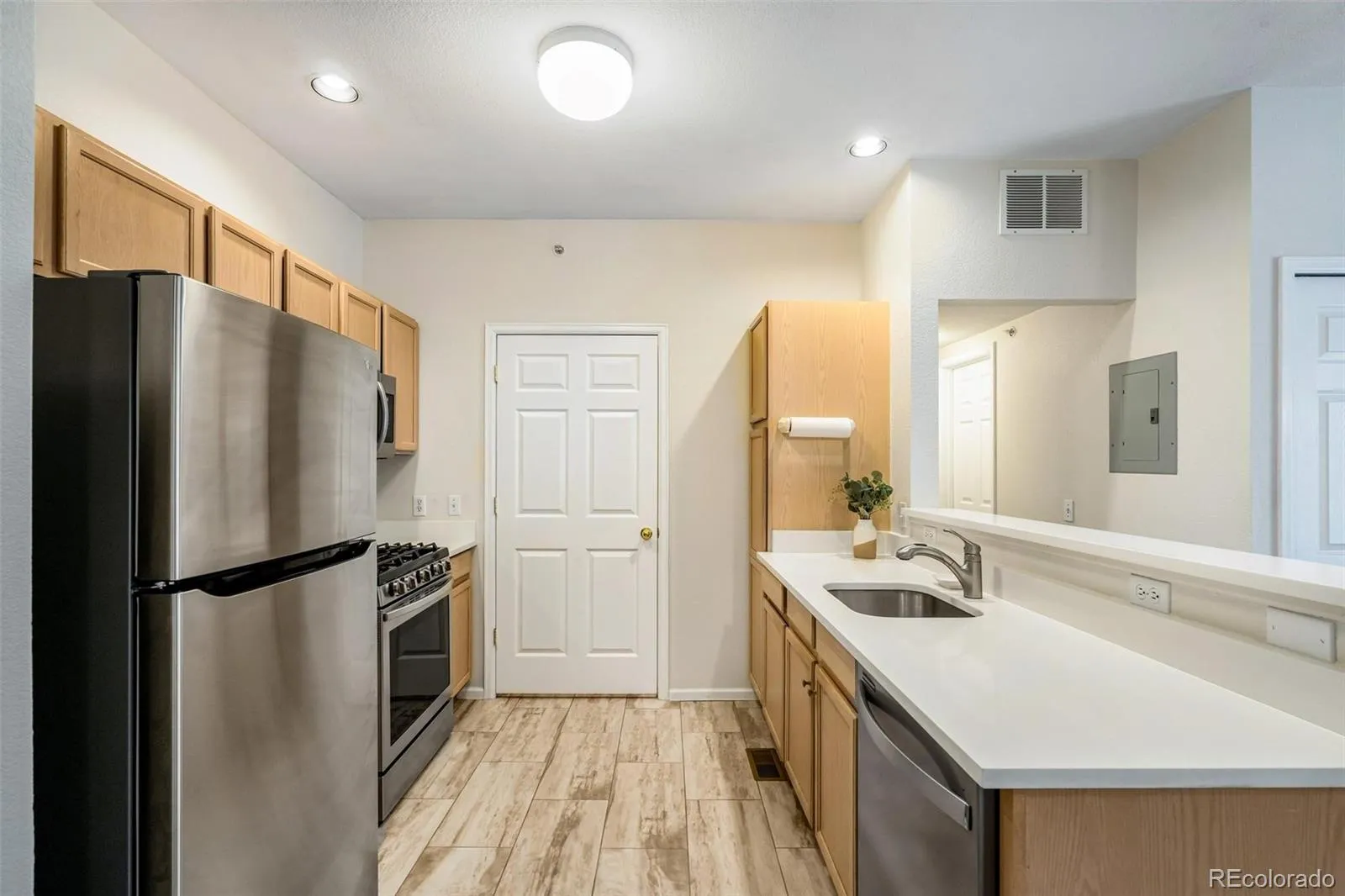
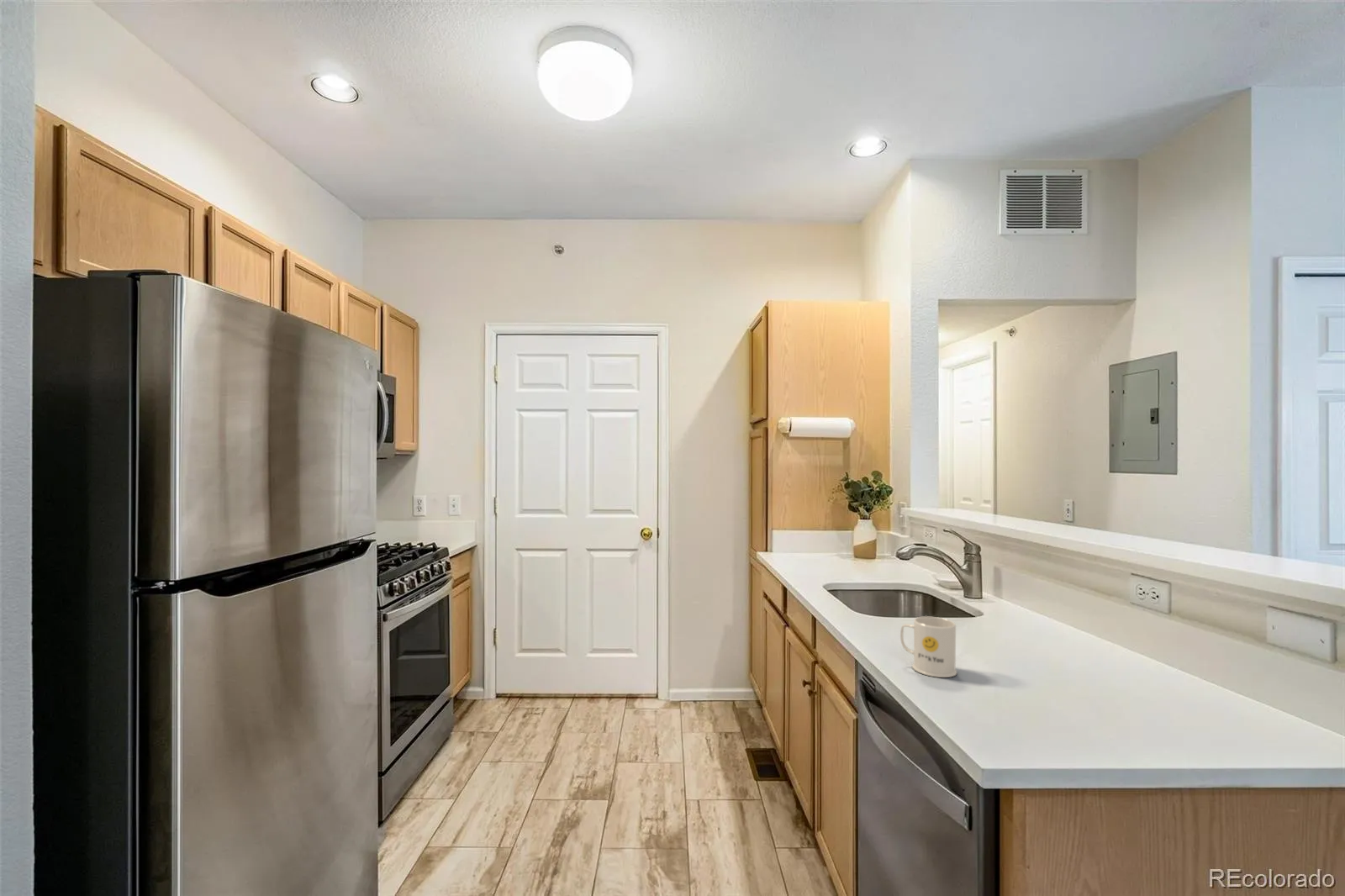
+ mug (927, 644)
